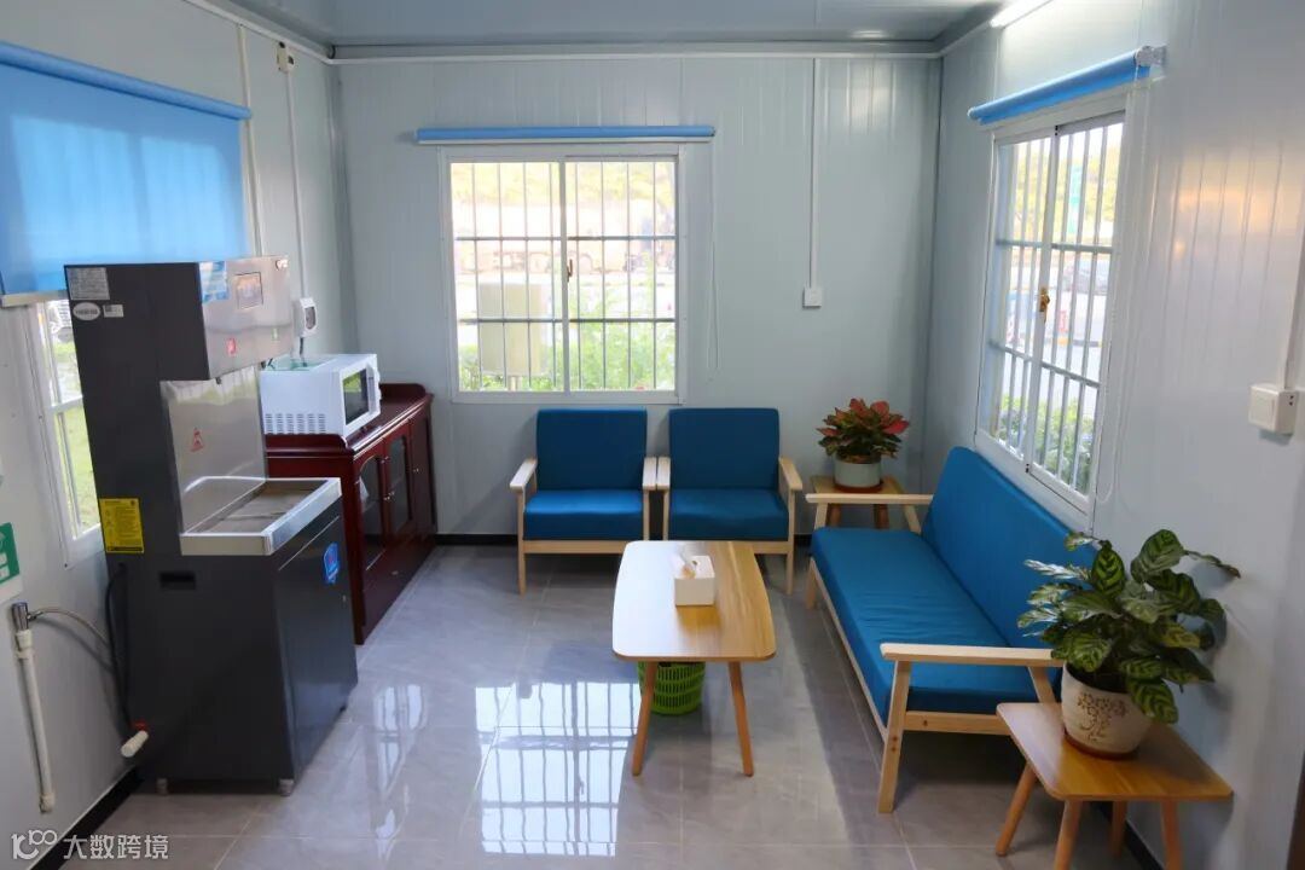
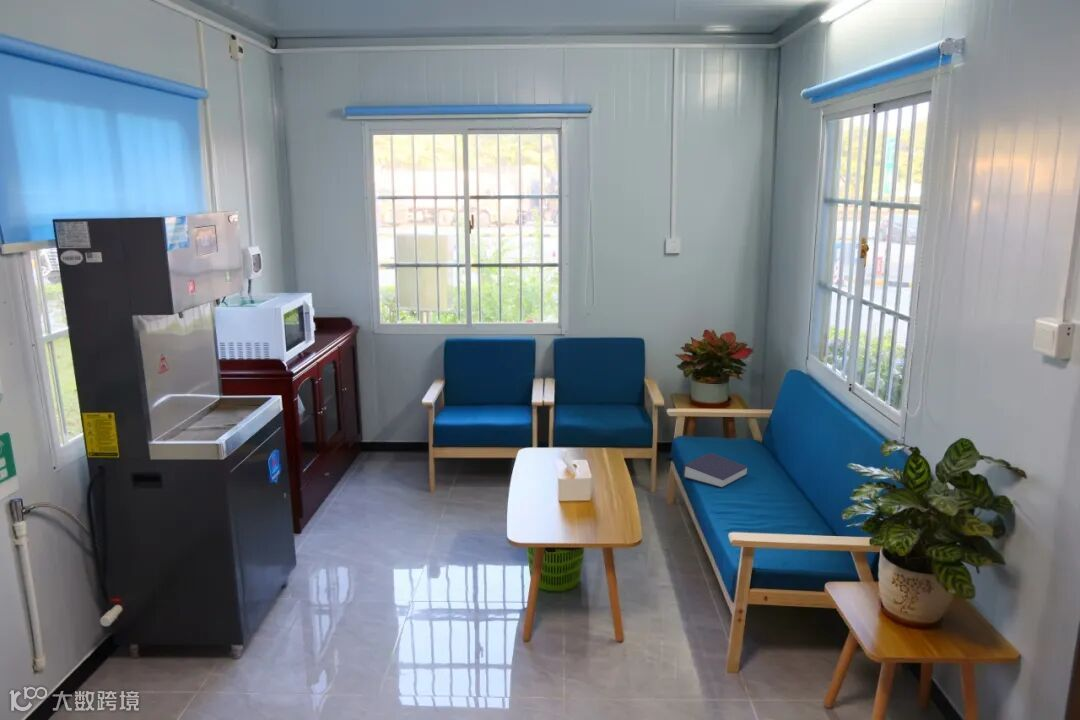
+ book (715, 469)
